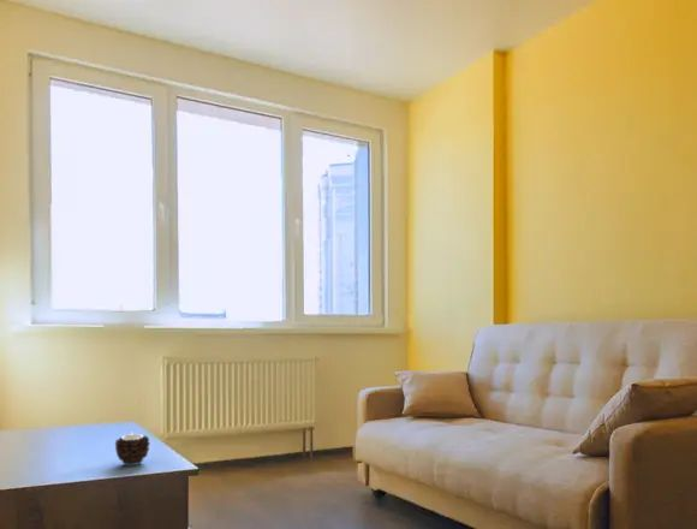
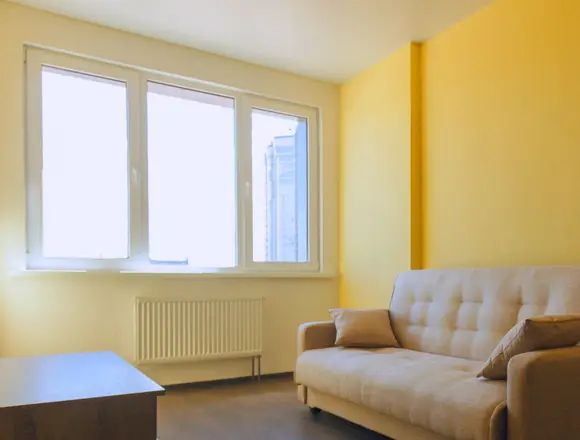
- candle (132, 446)
